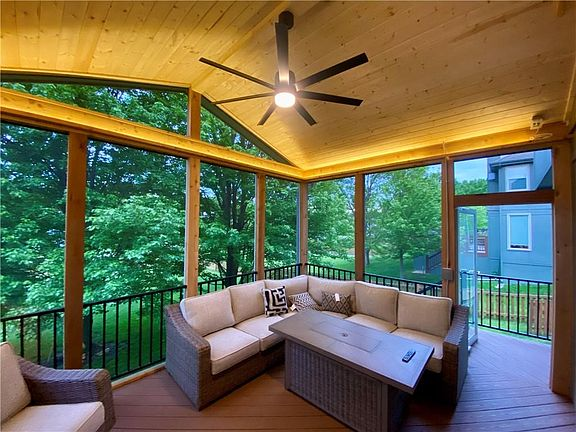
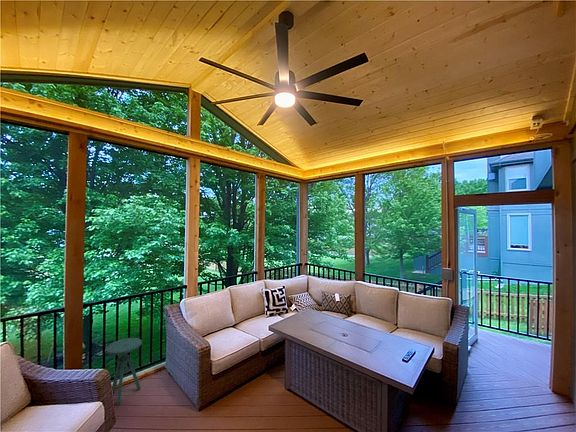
+ side table (123, 370)
